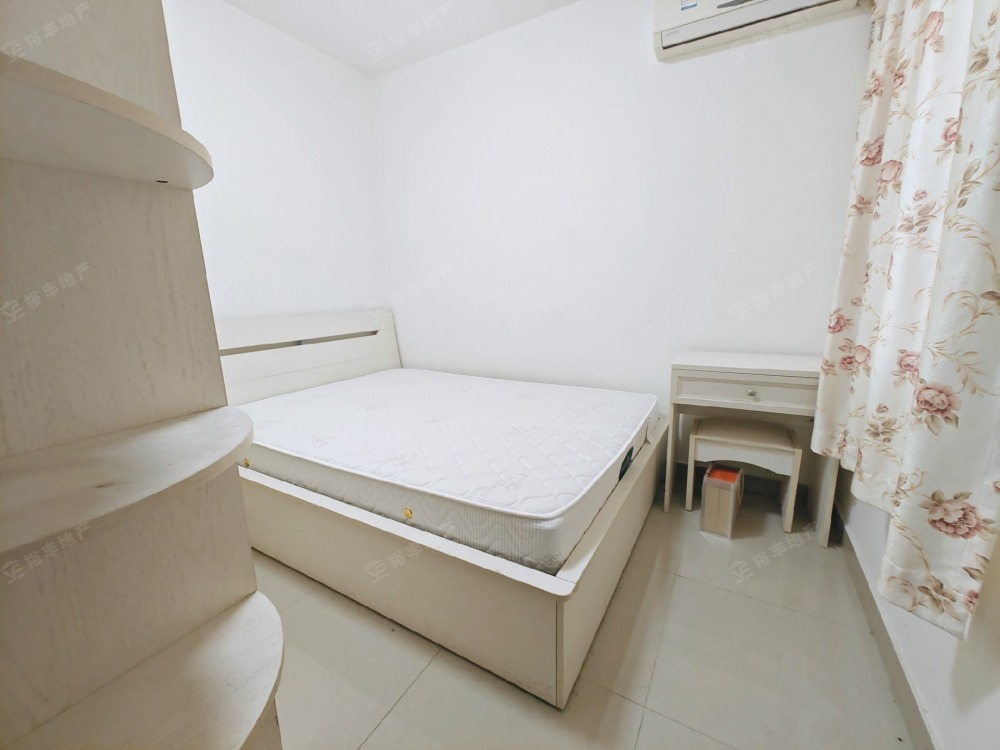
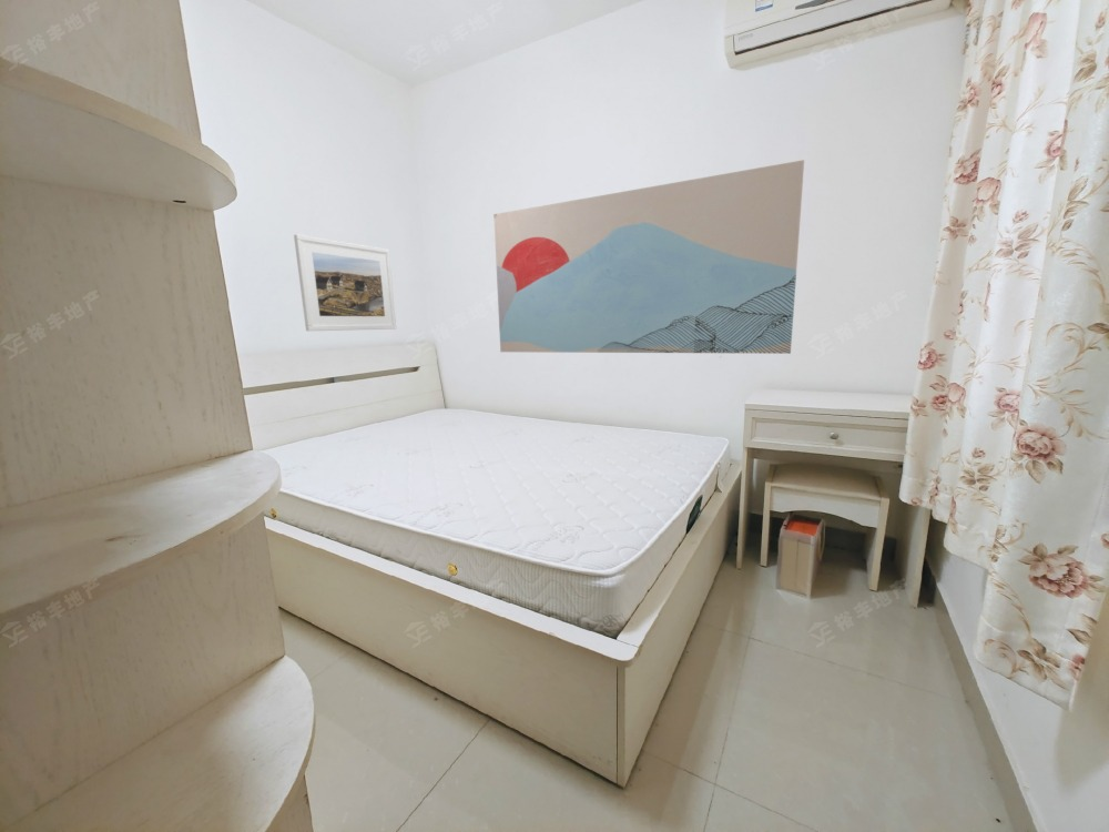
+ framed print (350, 286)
+ wall art (623, 274)
